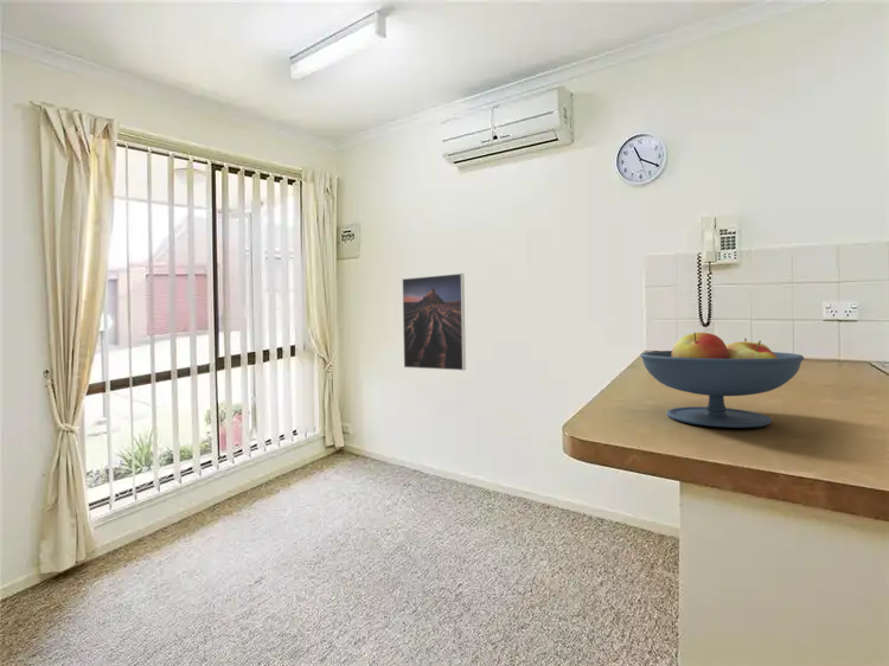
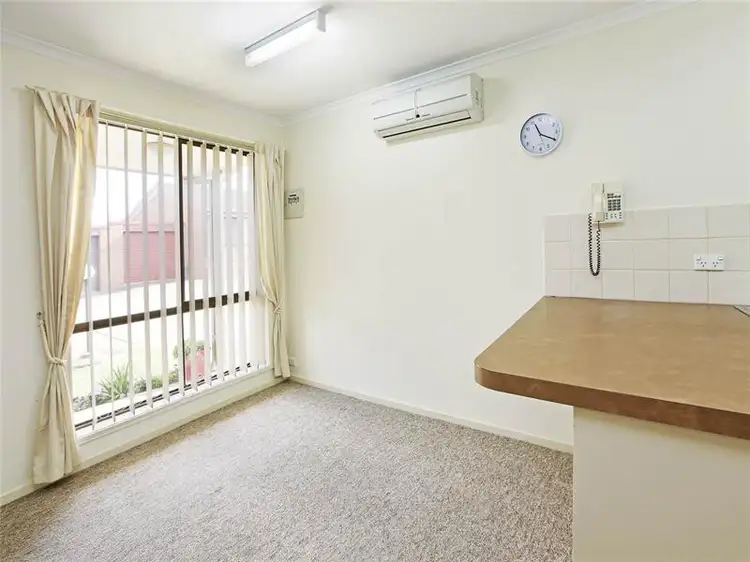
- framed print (433, 322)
- fruit bowl (716, 374)
